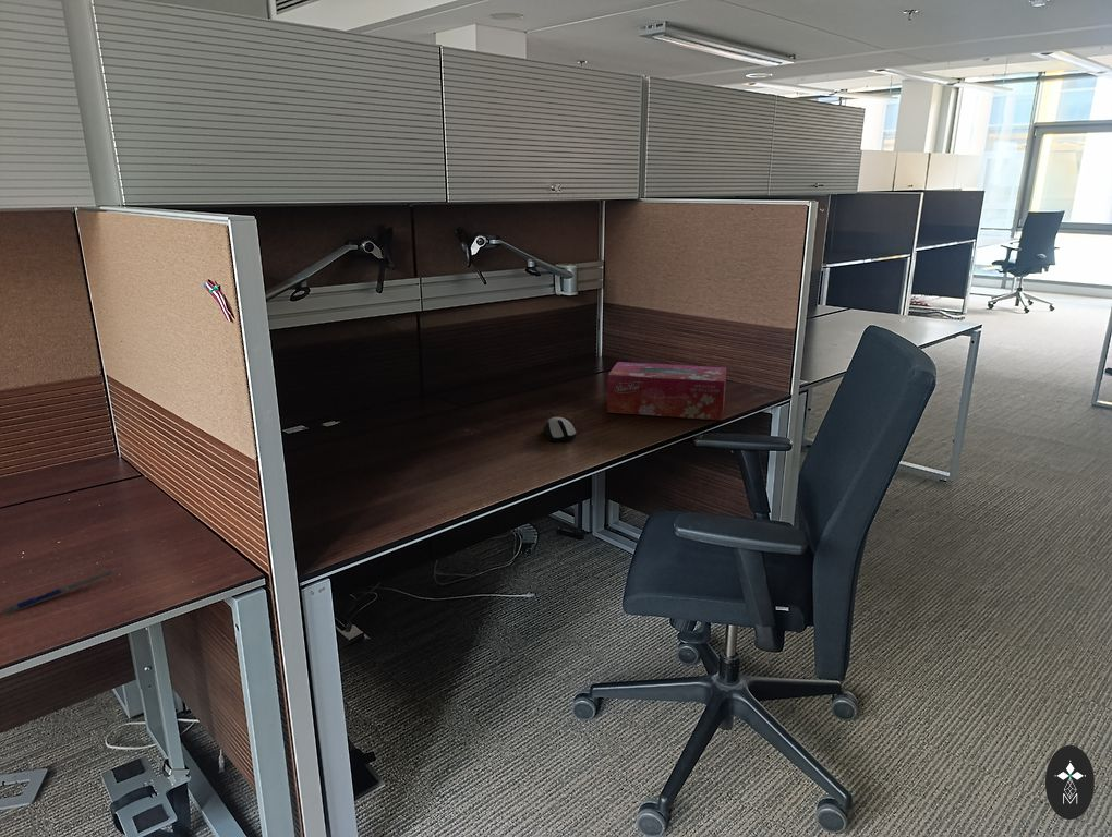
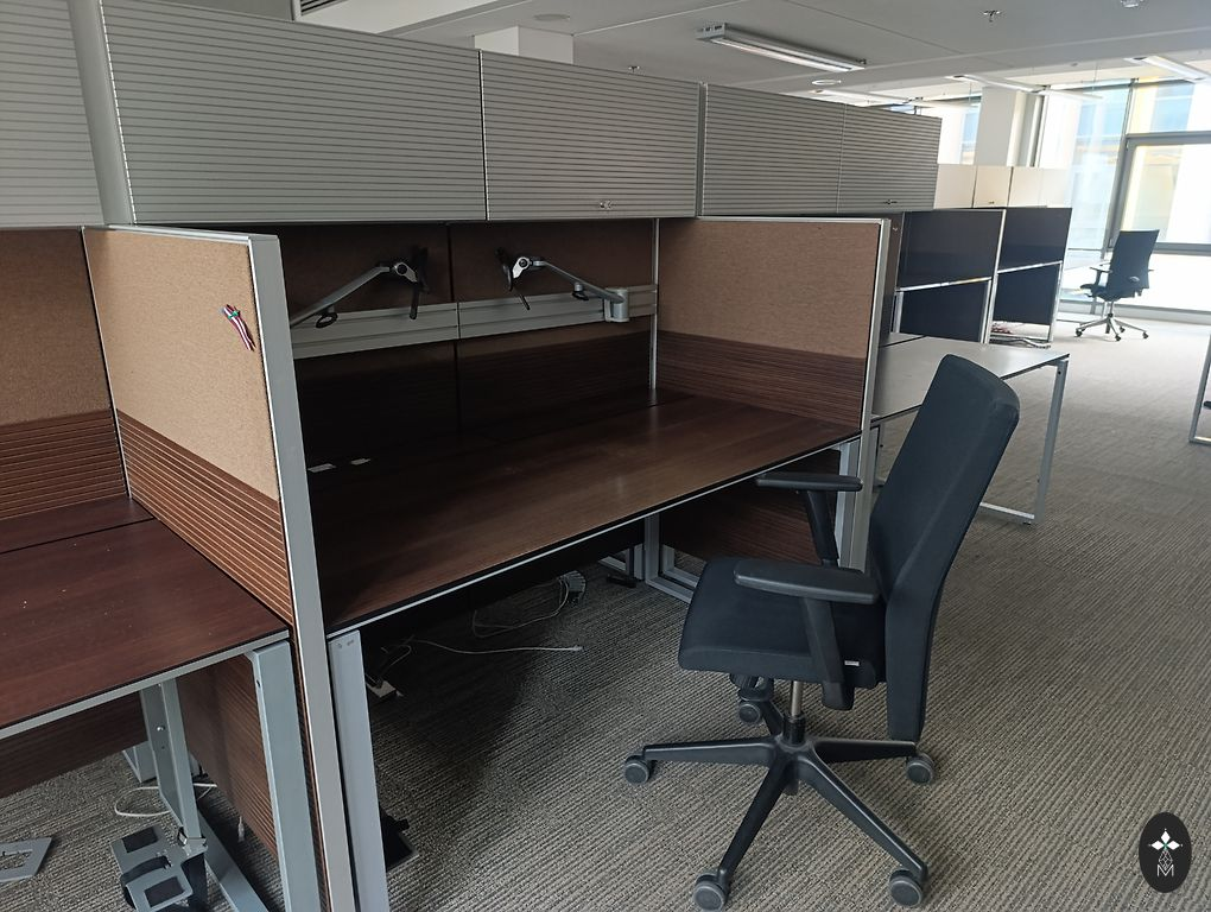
- tissue box (667, 389)
- computer mouse (558, 426)
- pen (61, 590)
